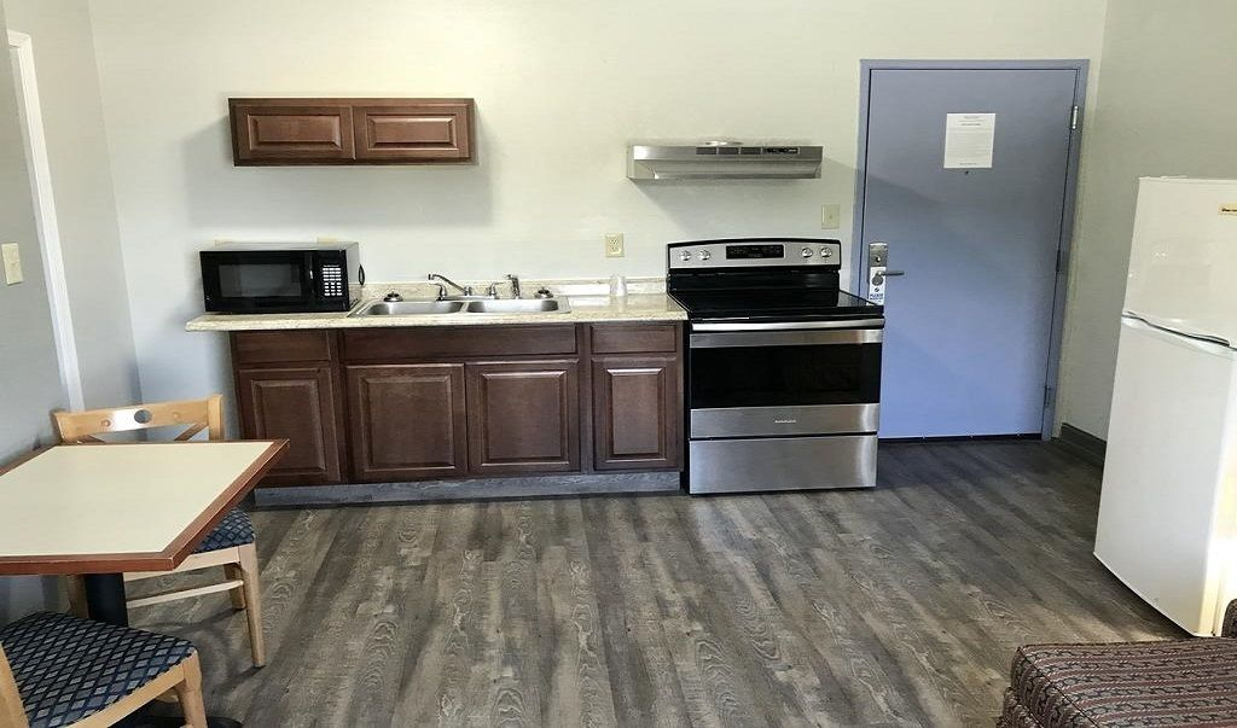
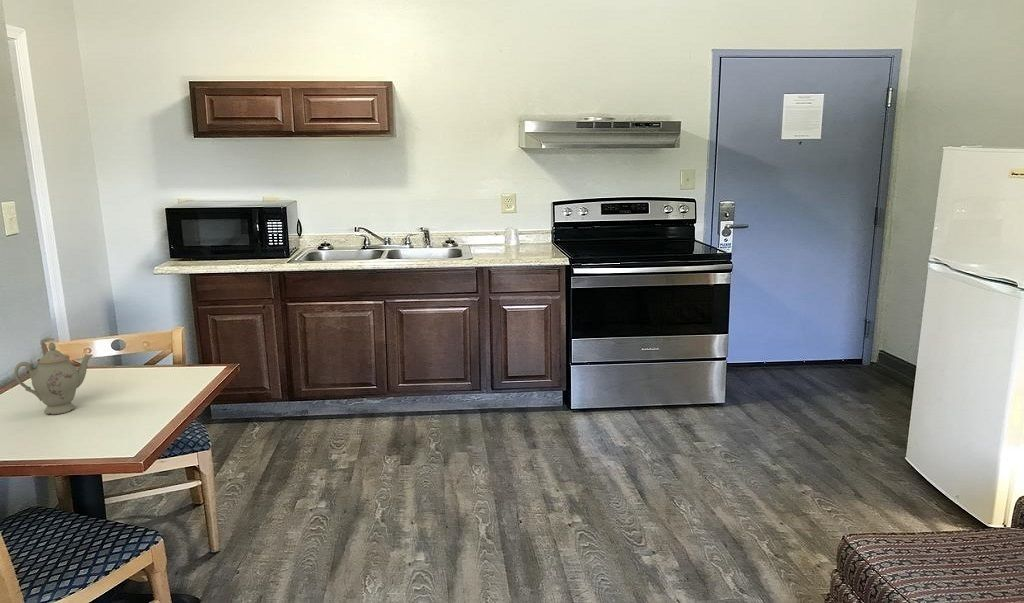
+ chinaware (56, 376)
